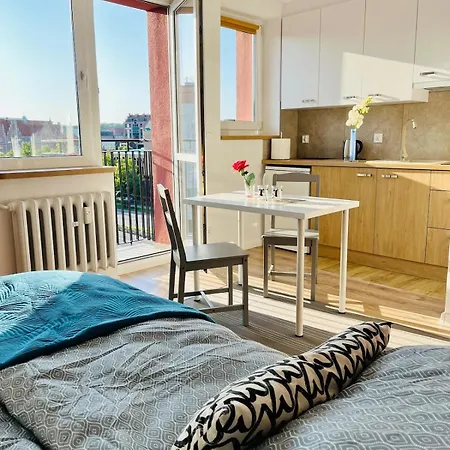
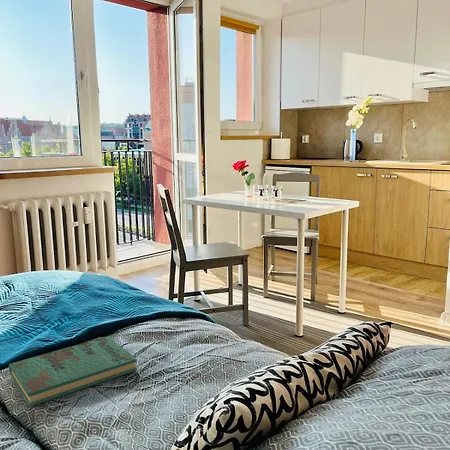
+ book (73, 366)
